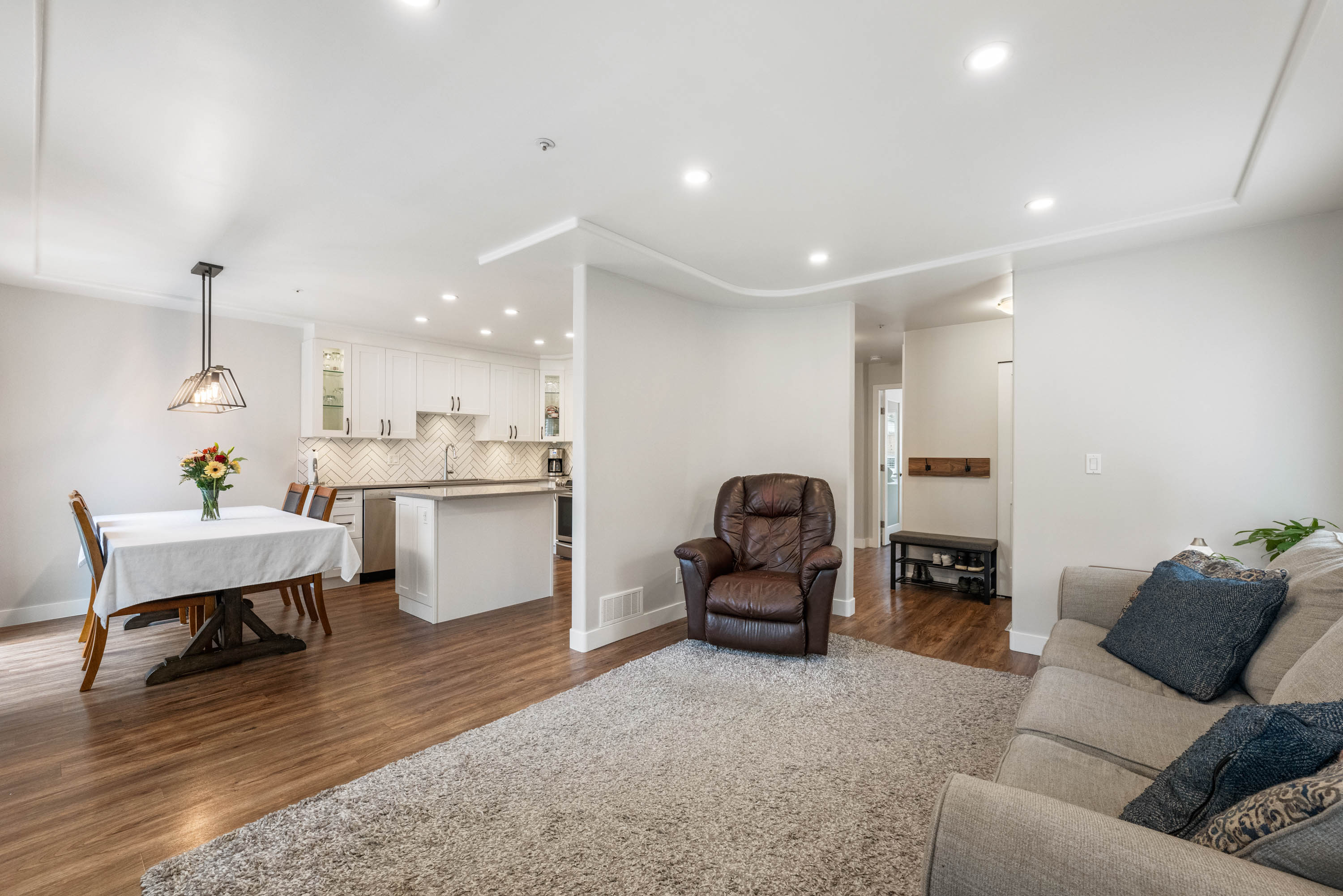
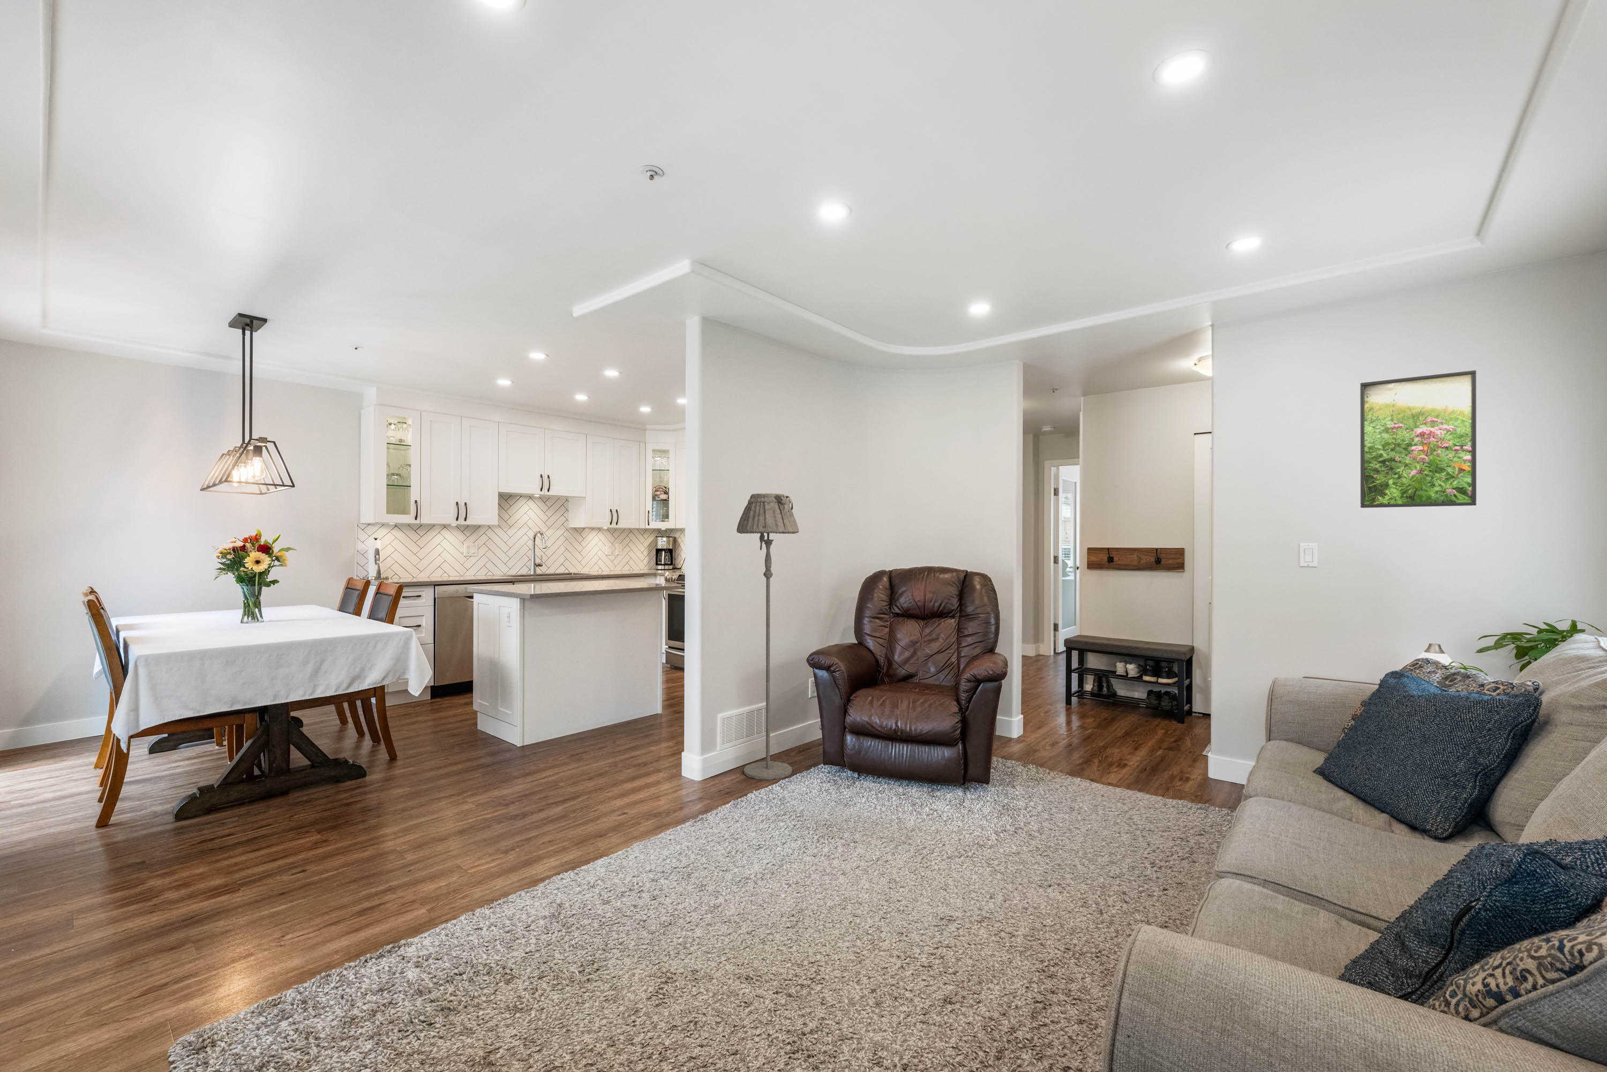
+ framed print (1416, 441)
+ floor lamp (768, 633)
